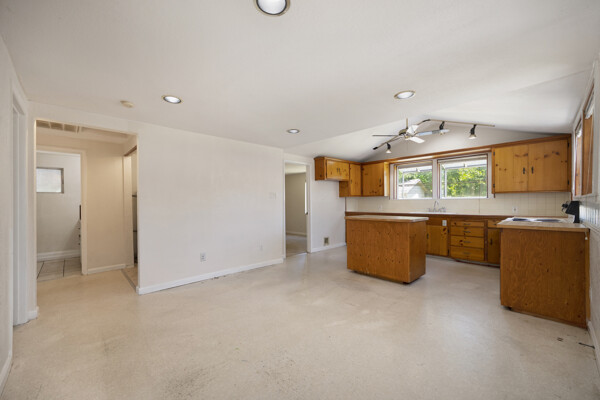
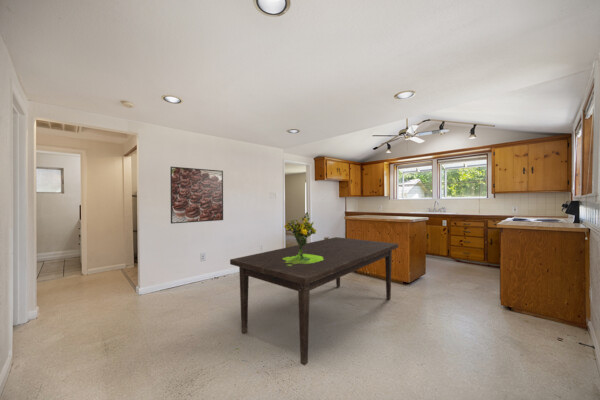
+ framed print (198, 195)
+ dining table (326, 281)
+ bouquet (300, 237)
